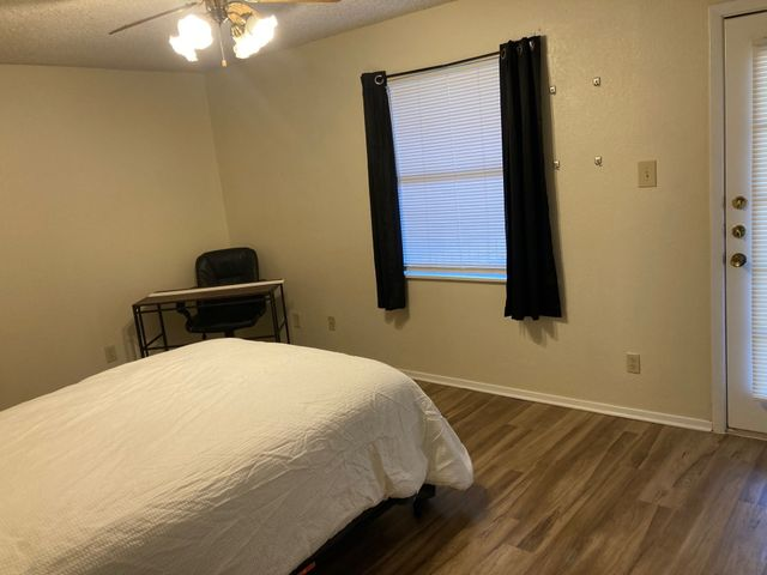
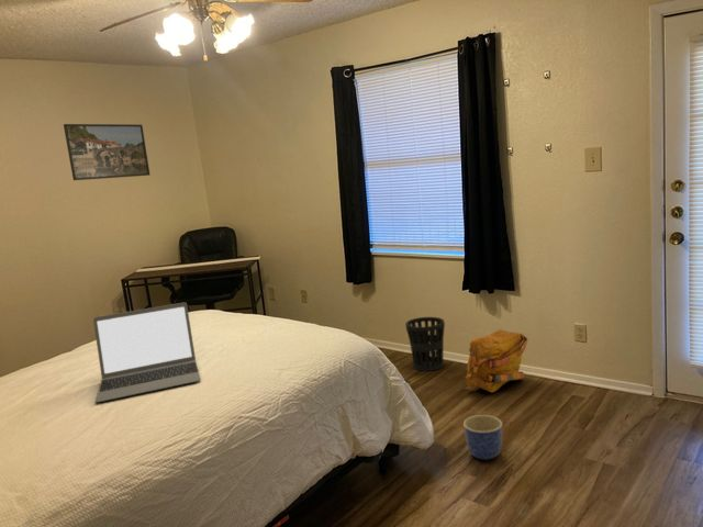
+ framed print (109, 150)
+ wastebasket (426, 344)
+ laptop (145, 348)
+ backpack (494, 361)
+ planter (483, 438)
